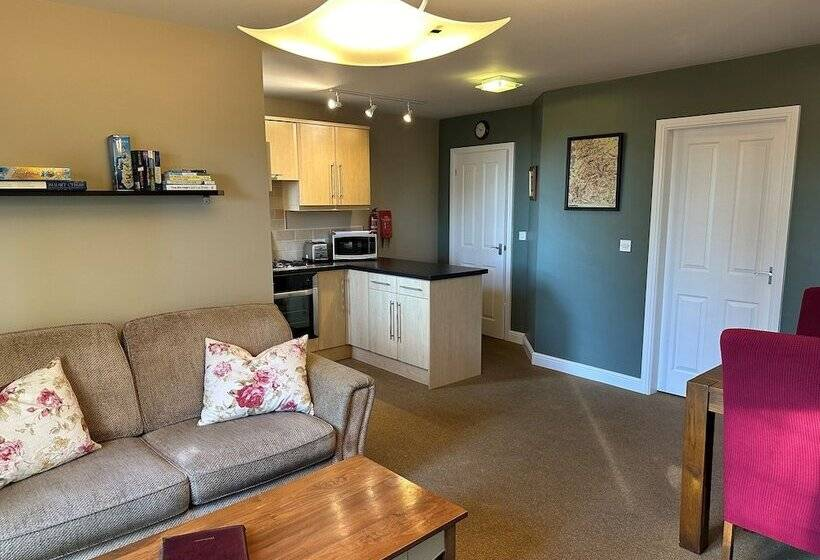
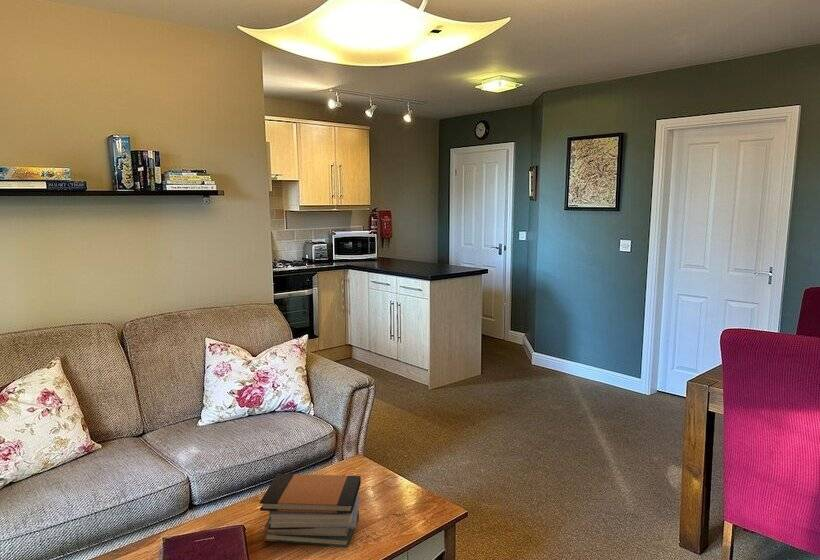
+ book stack (313, 508)
